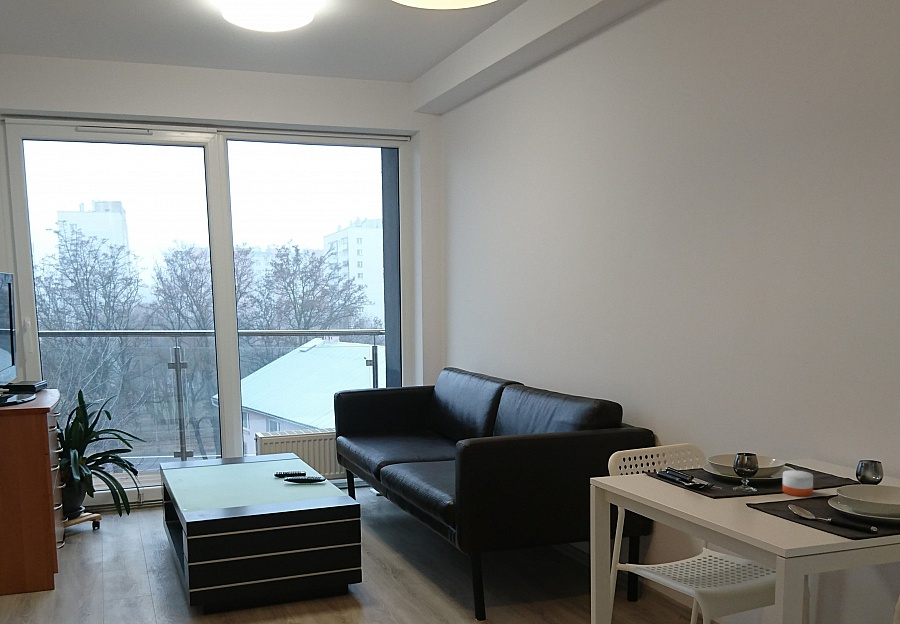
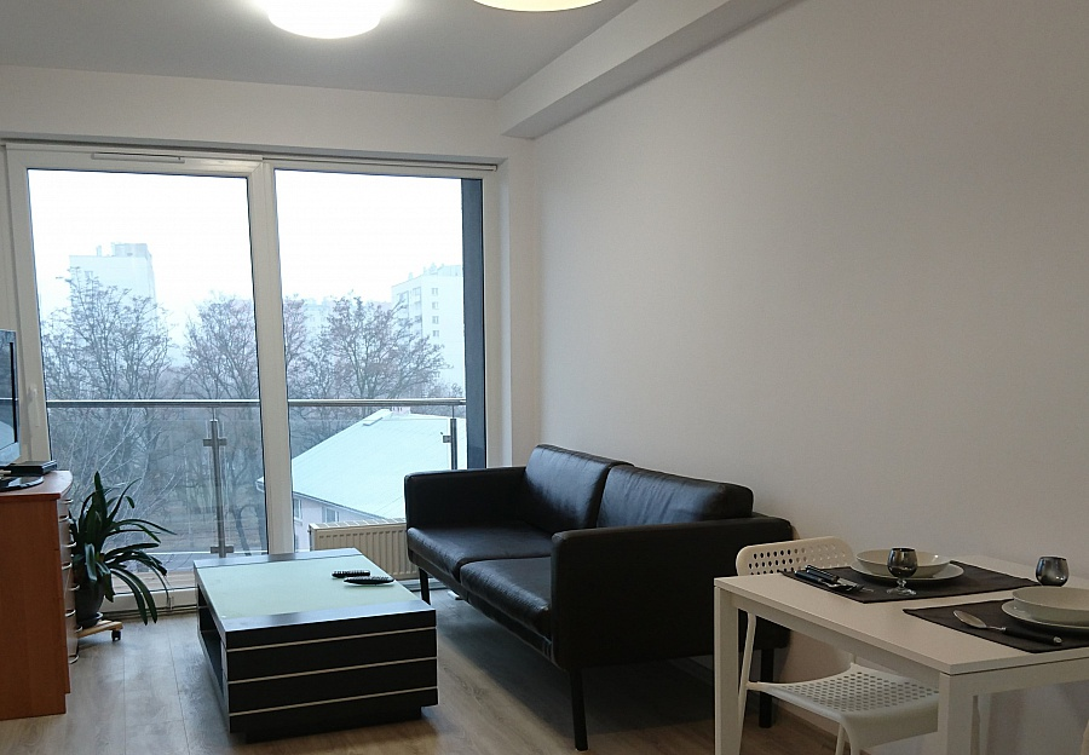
- candle (797, 473)
